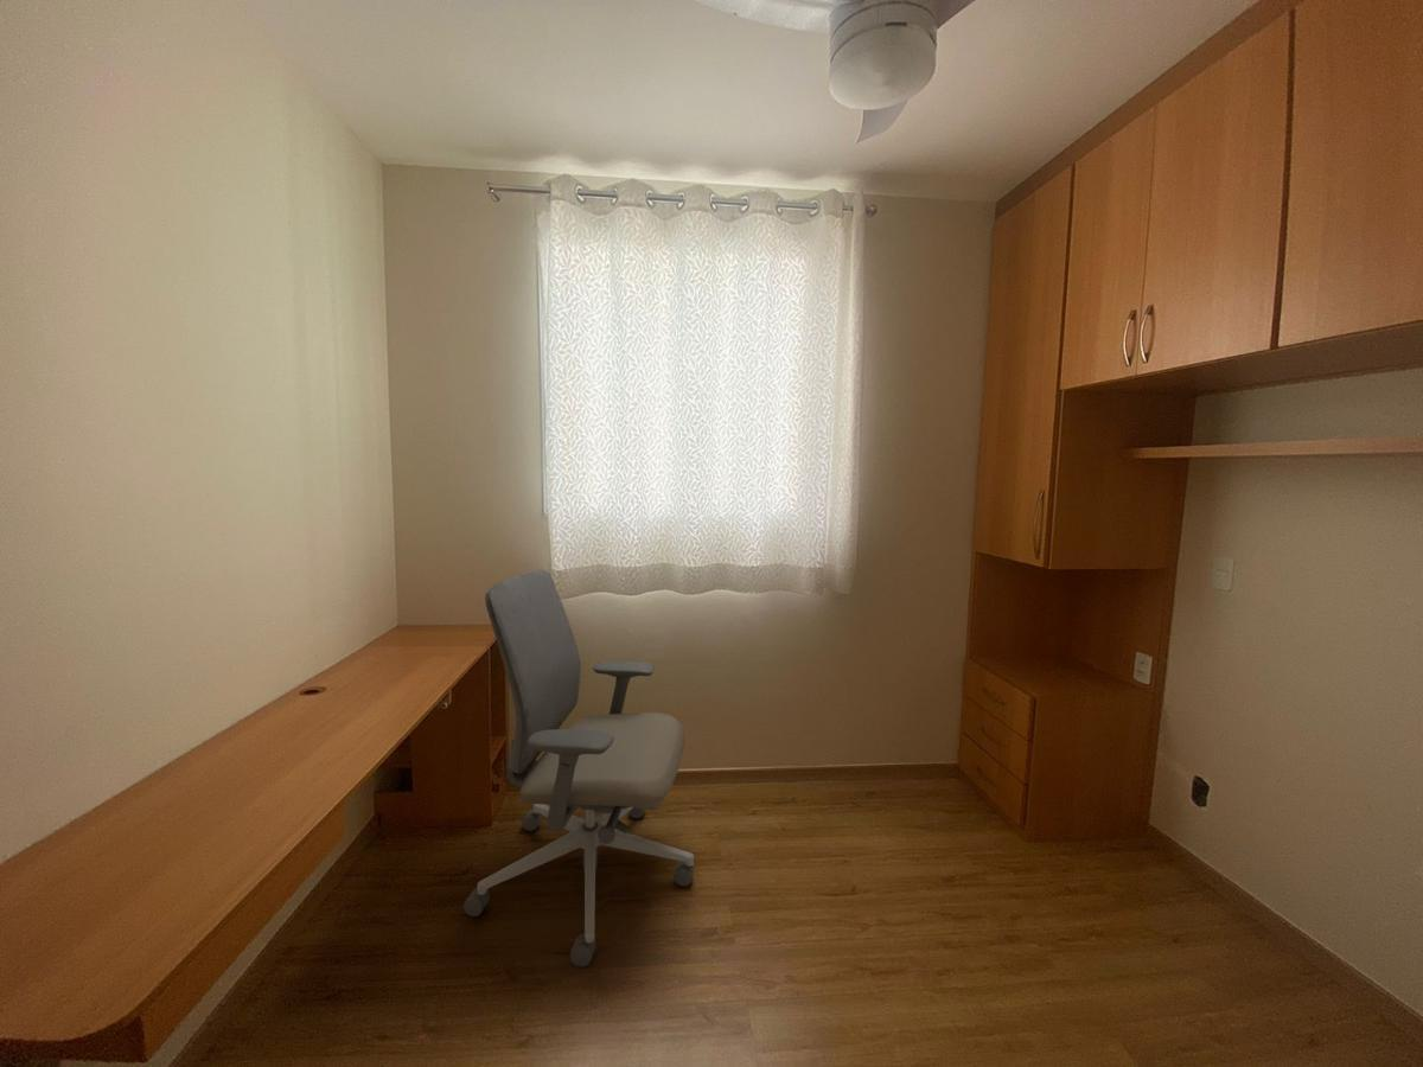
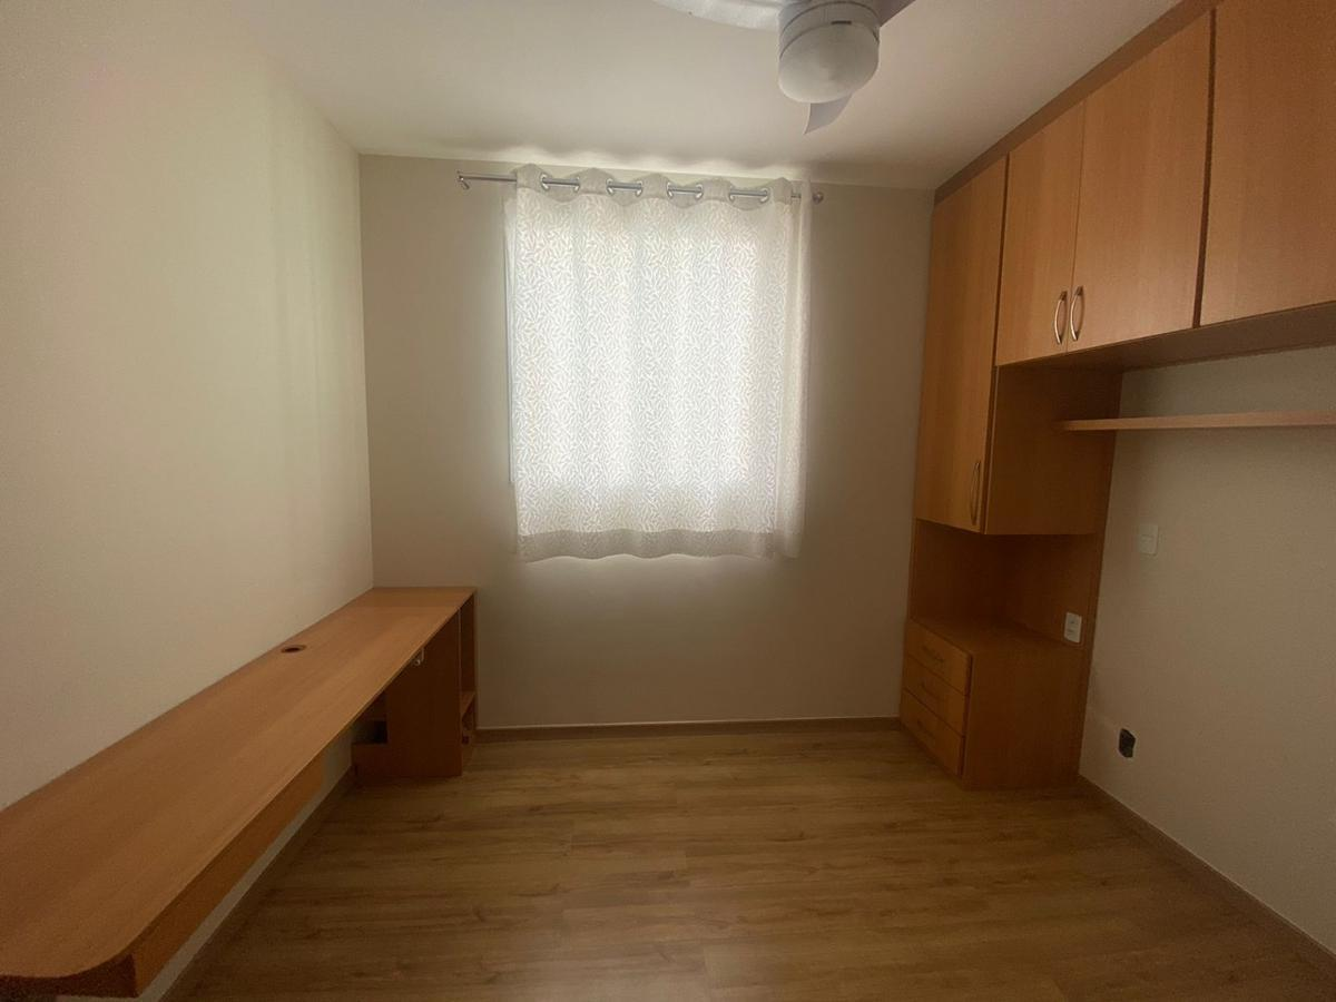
- office chair (594, 731)
